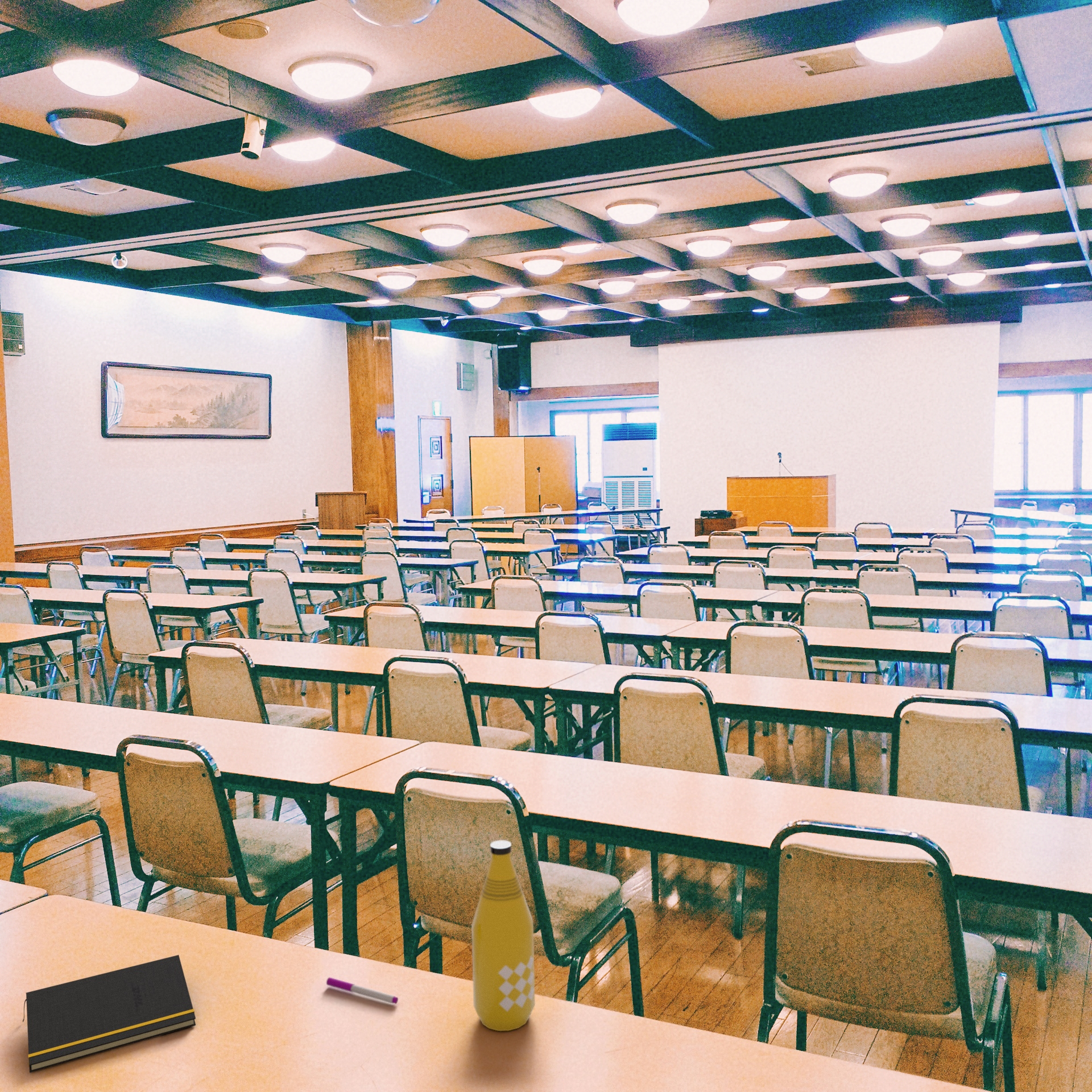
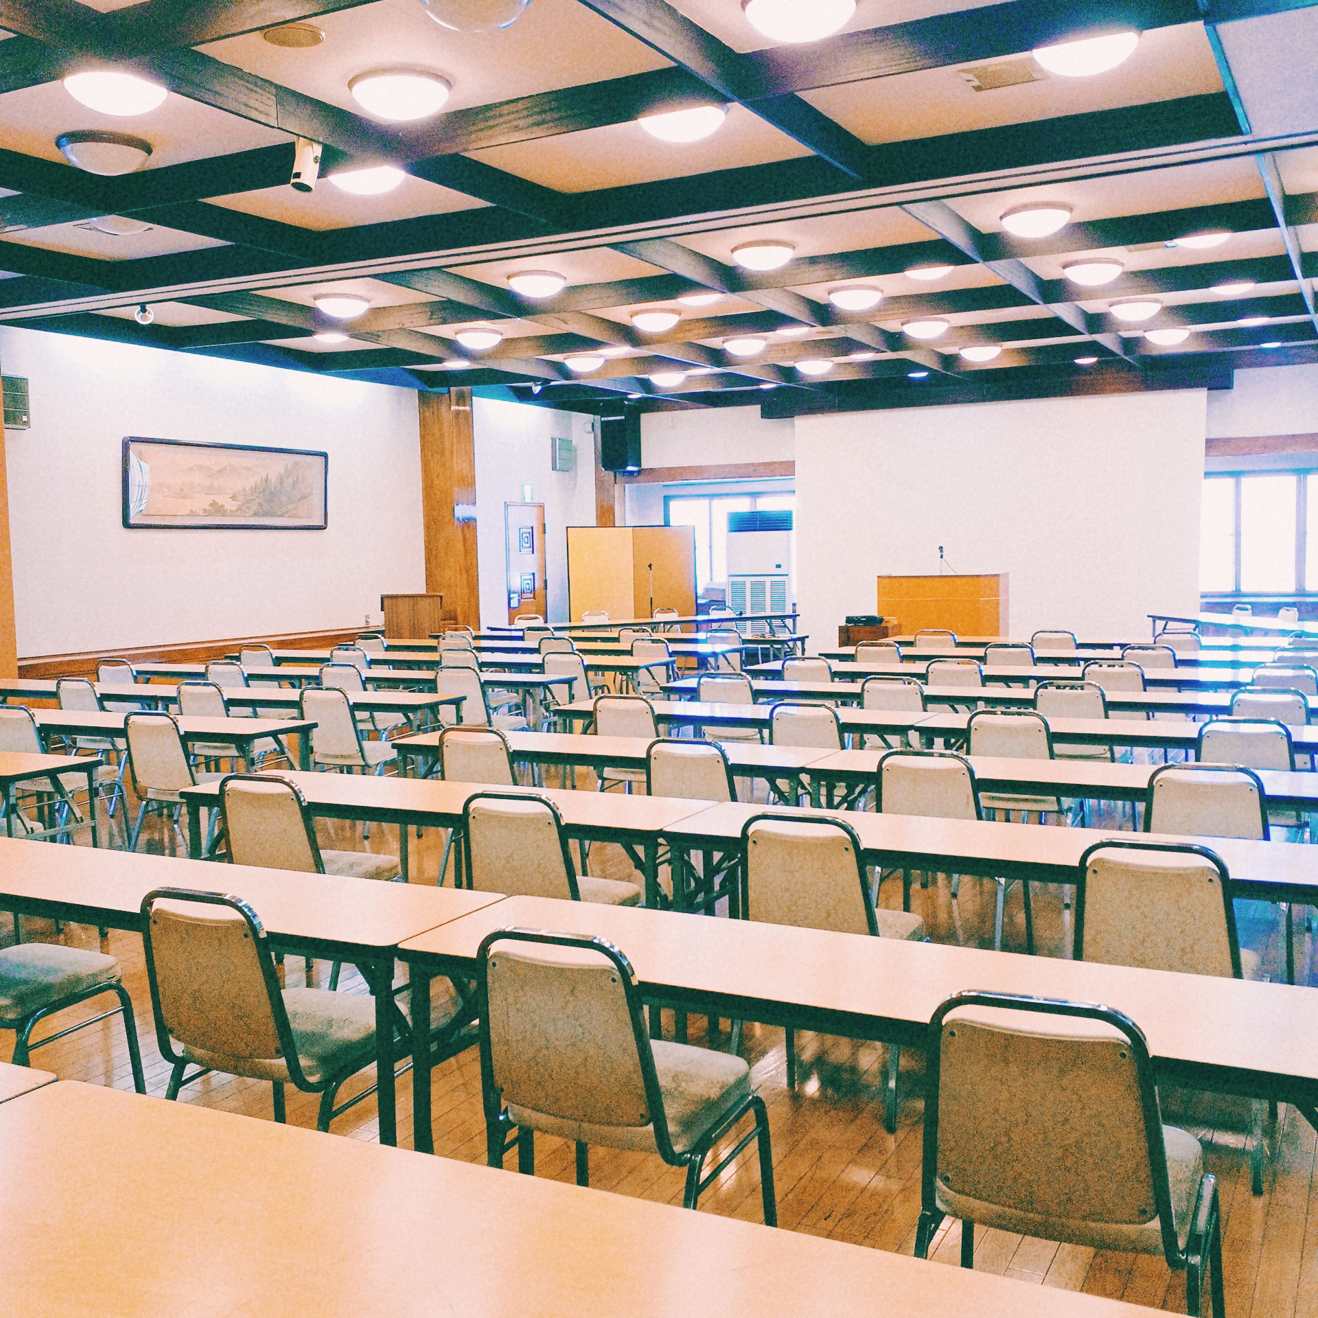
- notepad (110, 1008)
- pen (362, 990)
- bottle (503, 931)
